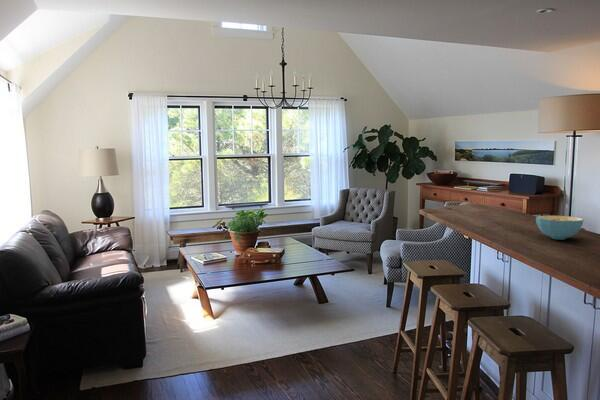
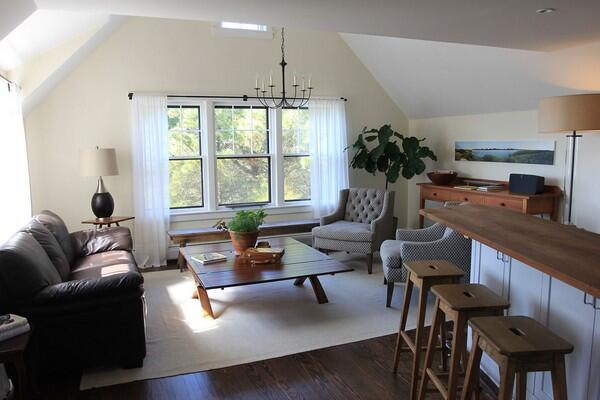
- cereal bowl (558, 228)
